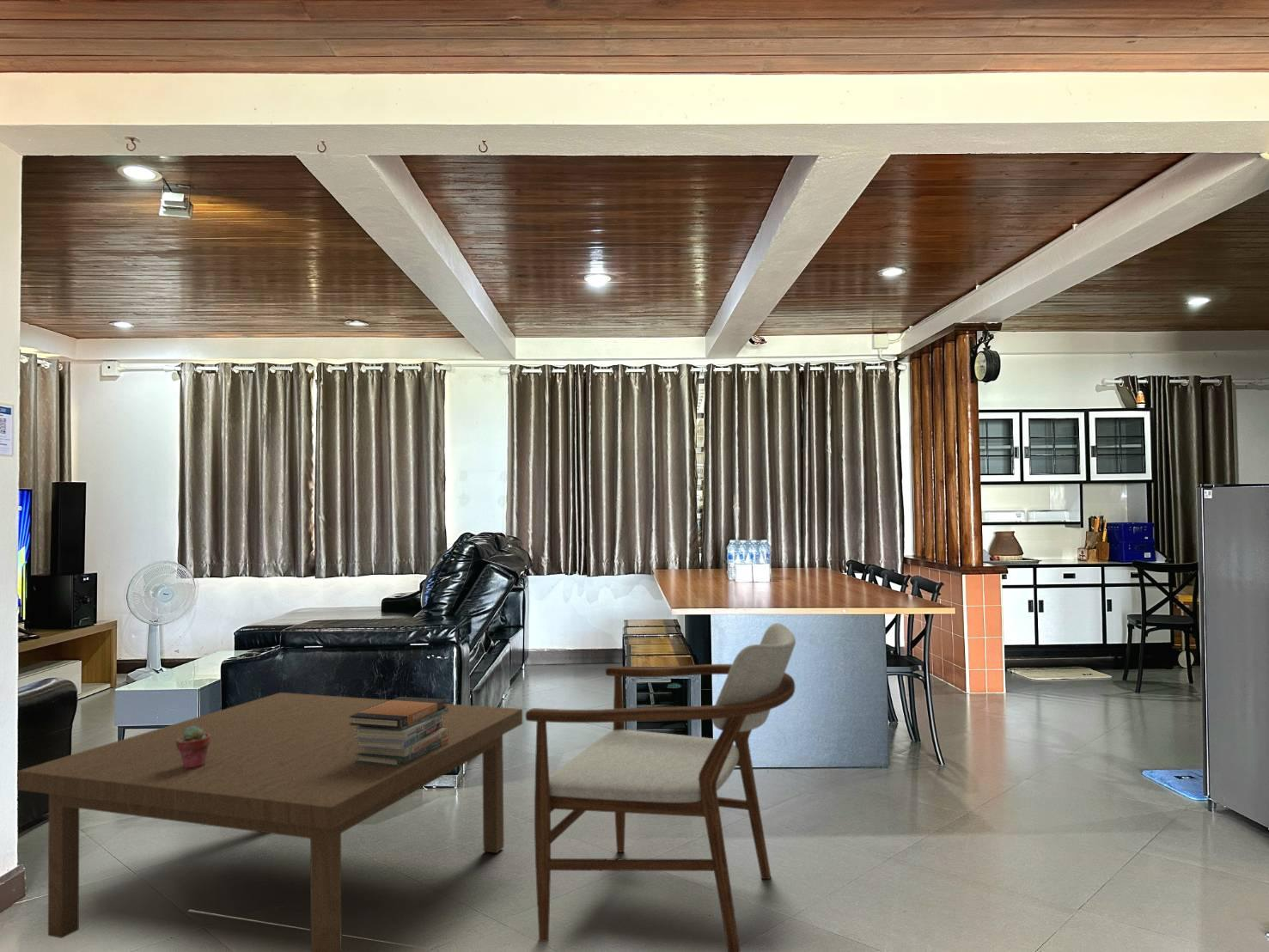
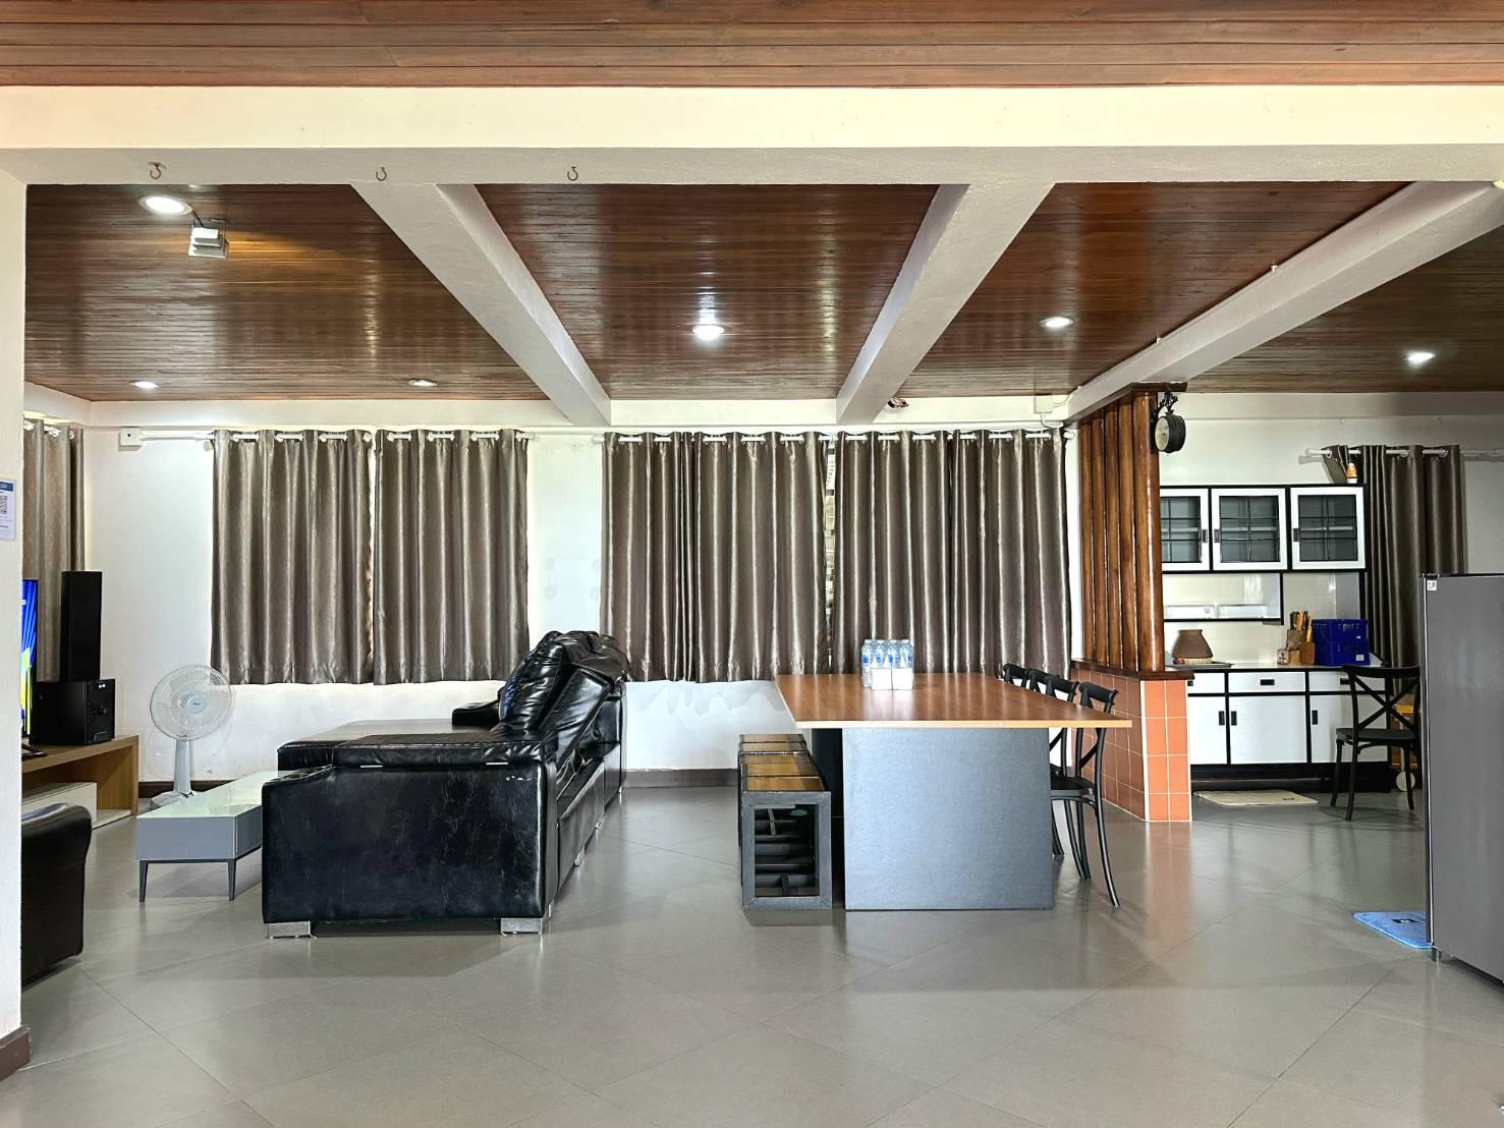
- coffee table (300, 811)
- potted succulent (193, 745)
- book stack (400, 729)
- armchair (680, 766)
